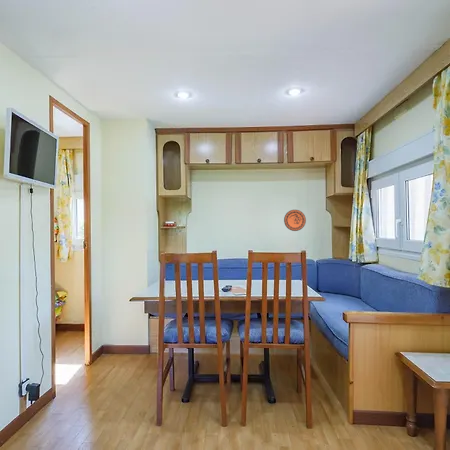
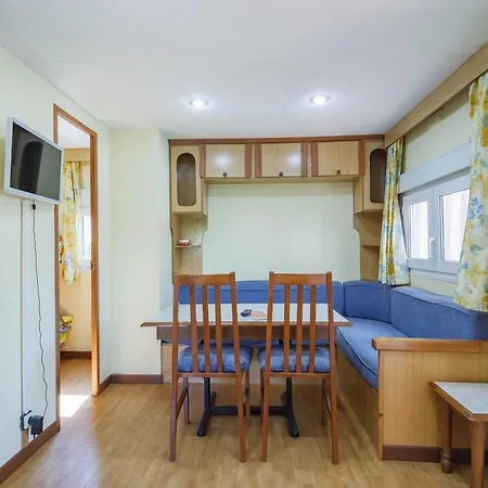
- decorative plate (294, 220)
